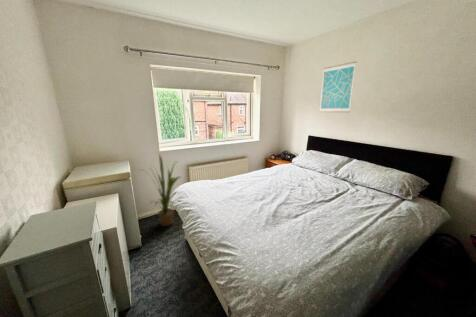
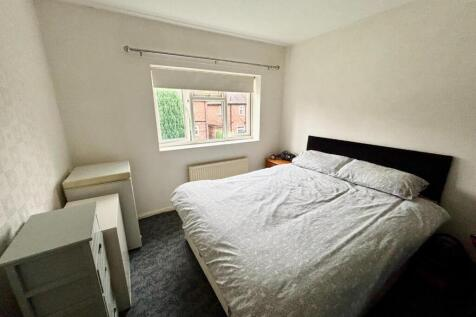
- house plant (162, 190)
- wall art (336, 89)
